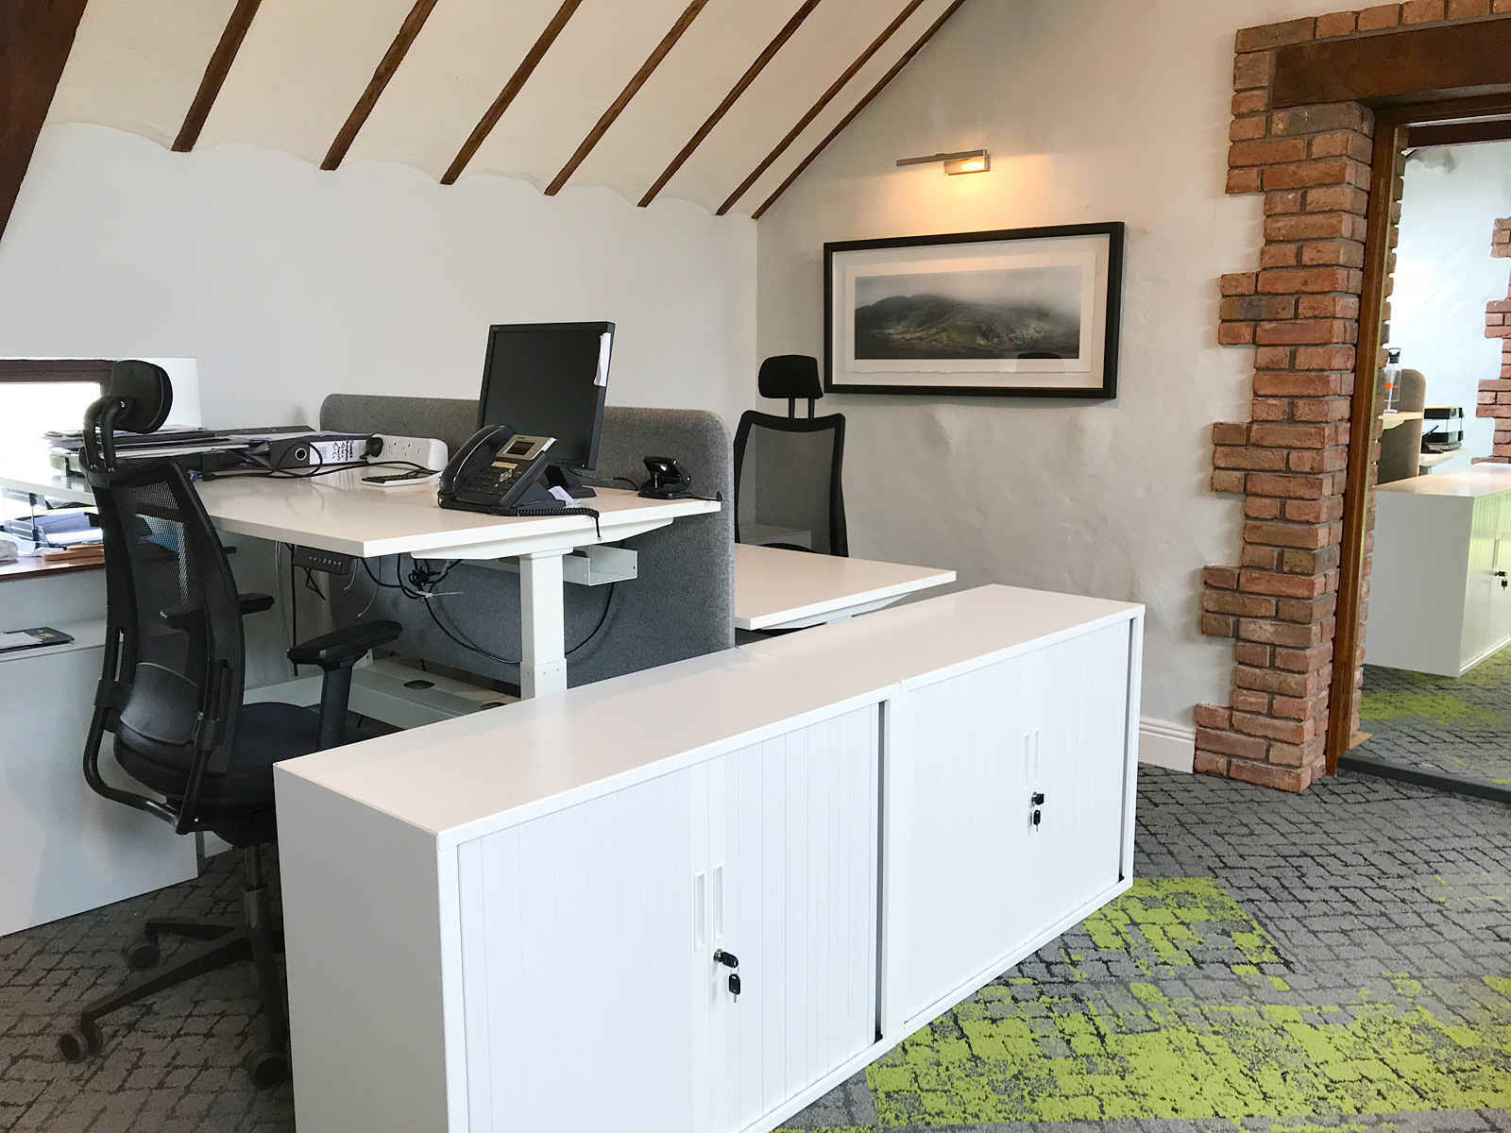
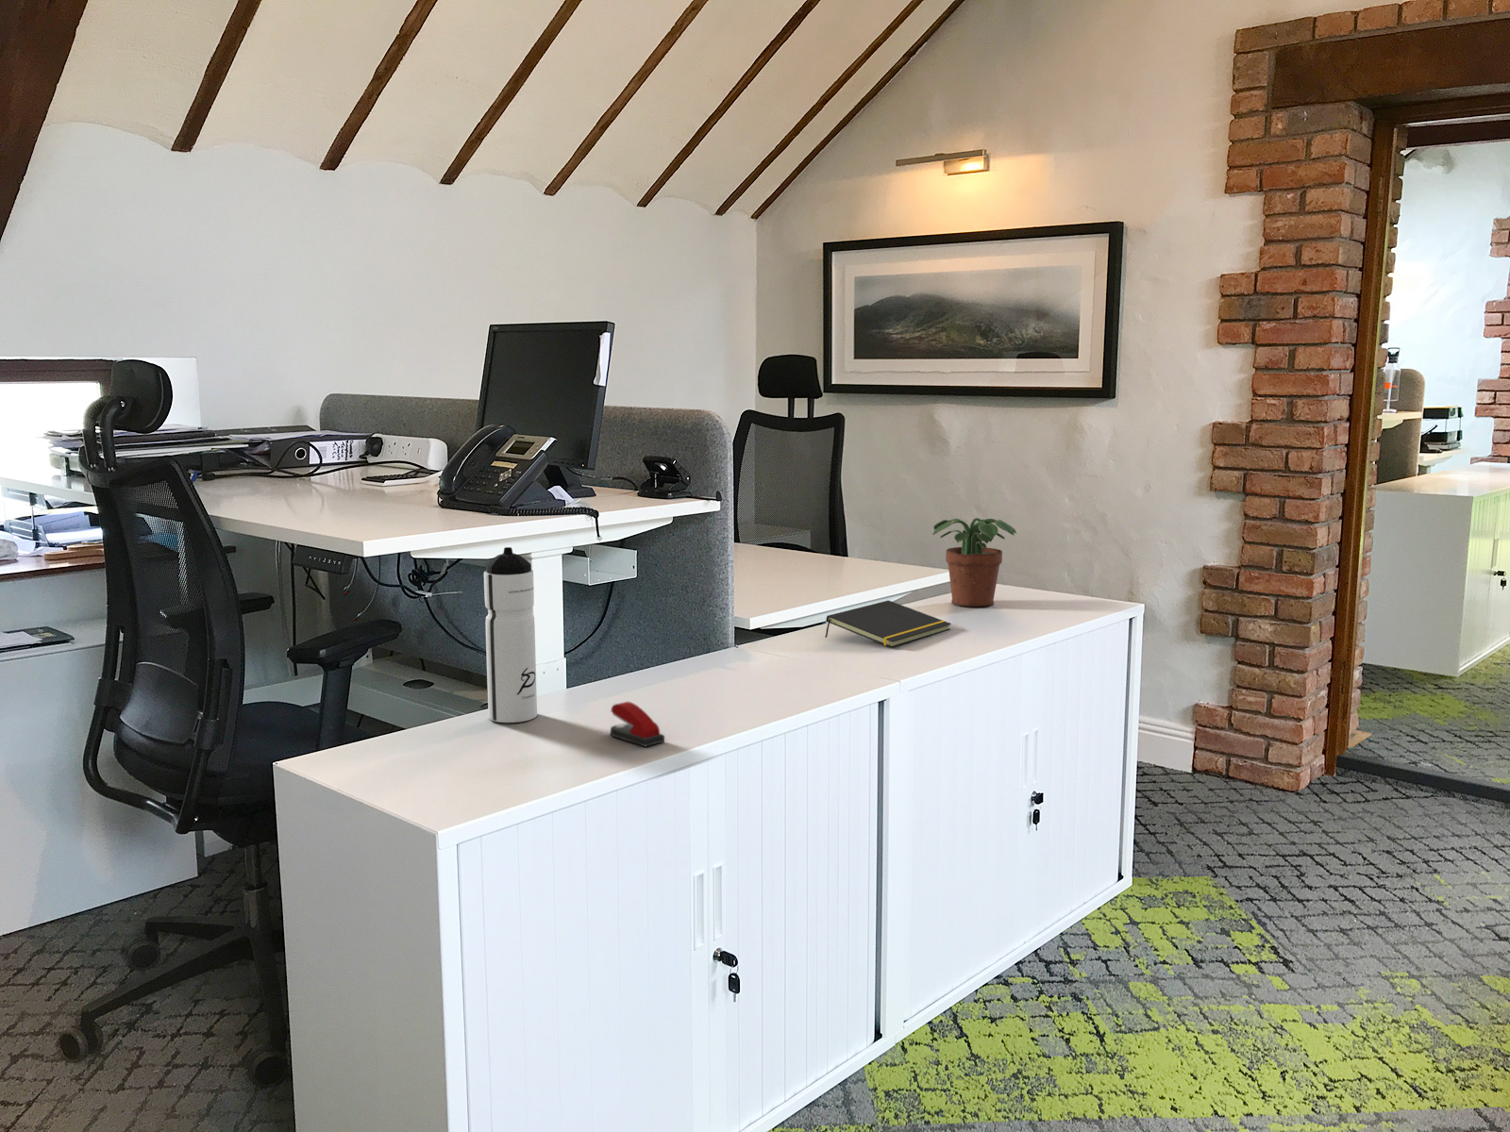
+ notepad (889, 623)
+ potted plant (971, 561)
+ stapler (634, 722)
+ water bottle (510, 633)
